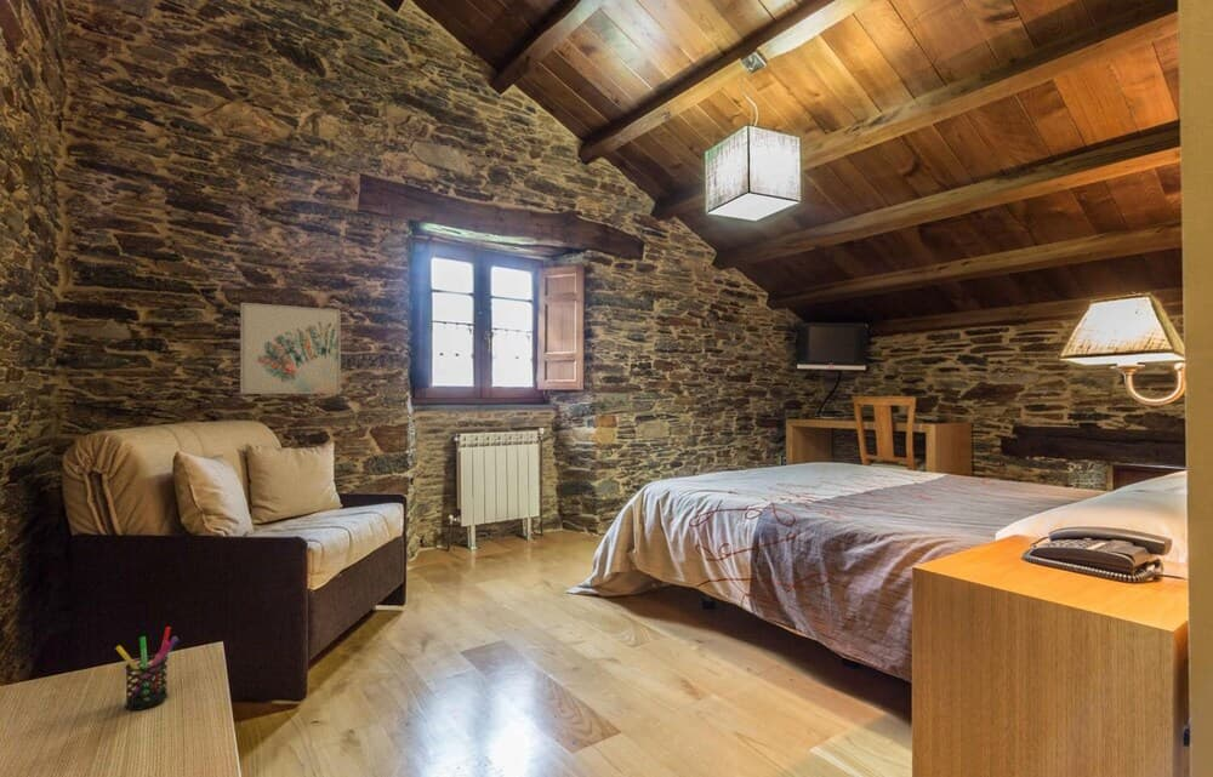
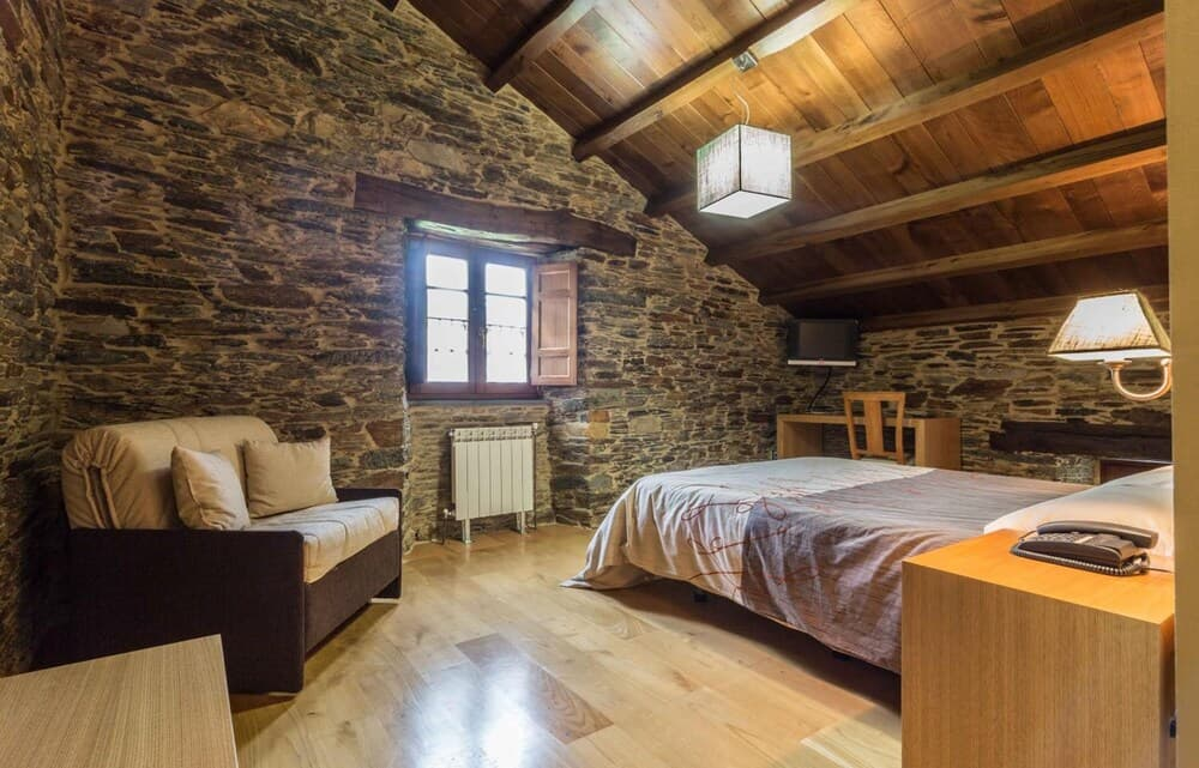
- wall art (292, 349)
- pen holder (148, 664)
